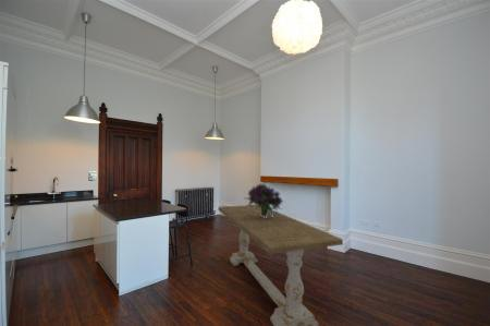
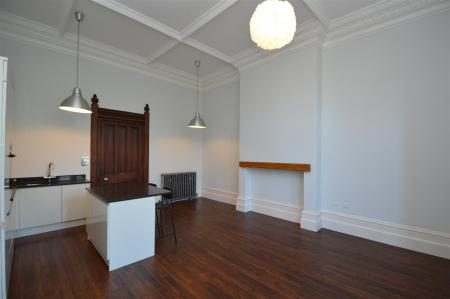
- bouquet (262, 201)
- dining table (265, 249)
